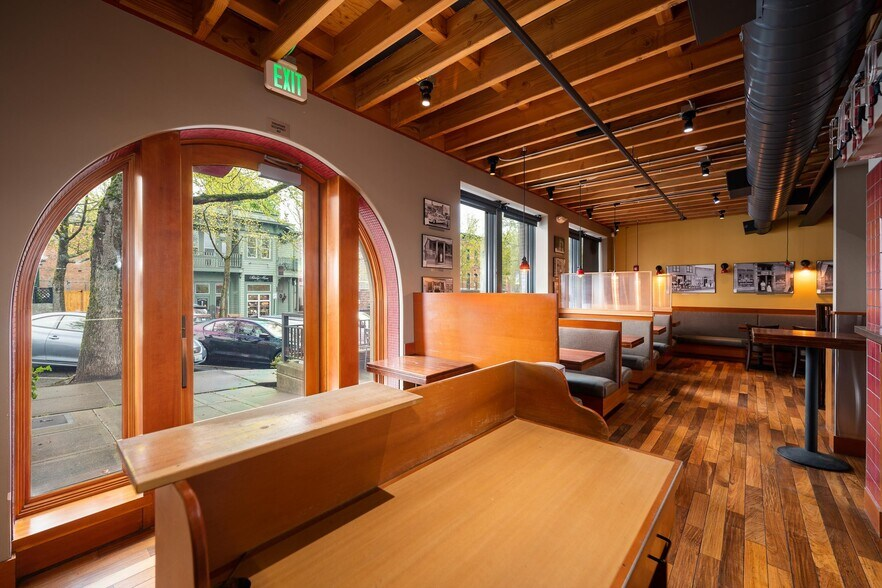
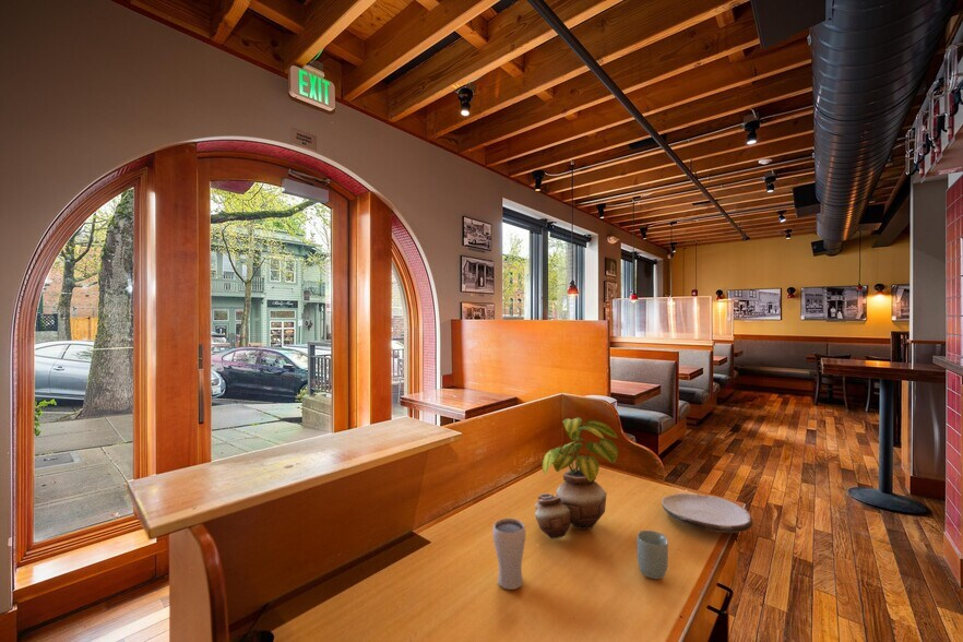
+ plate (704, 512)
+ drinking glass (509, 554)
+ cup (652, 556)
+ potted plant (573, 471)
